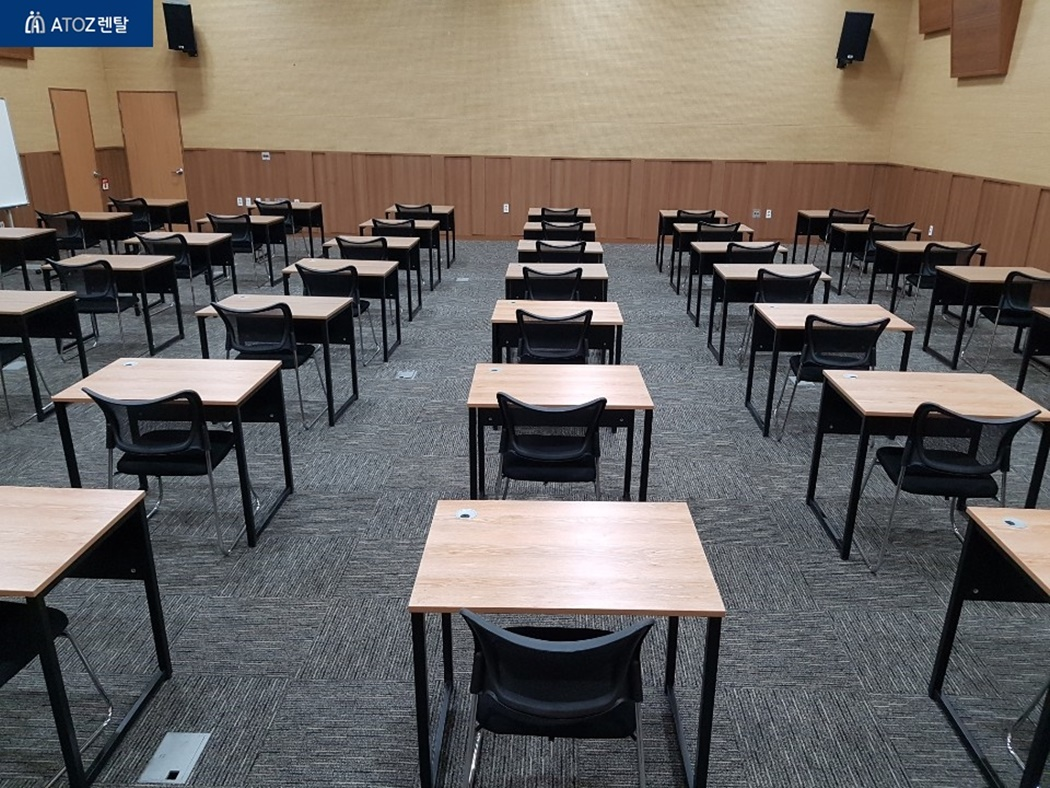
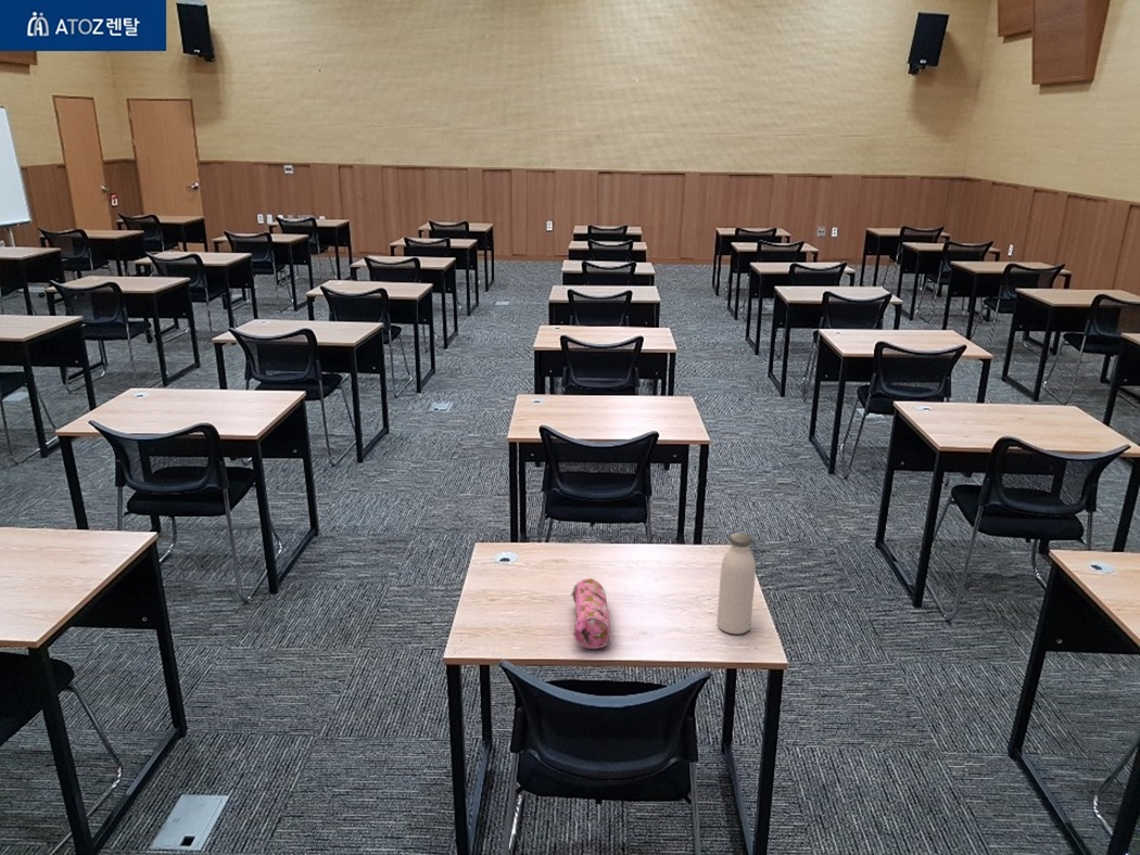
+ water bottle (737, 582)
+ pencil case (590, 612)
